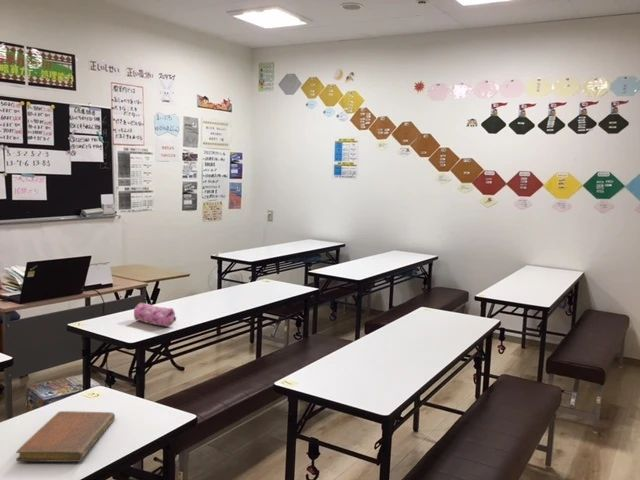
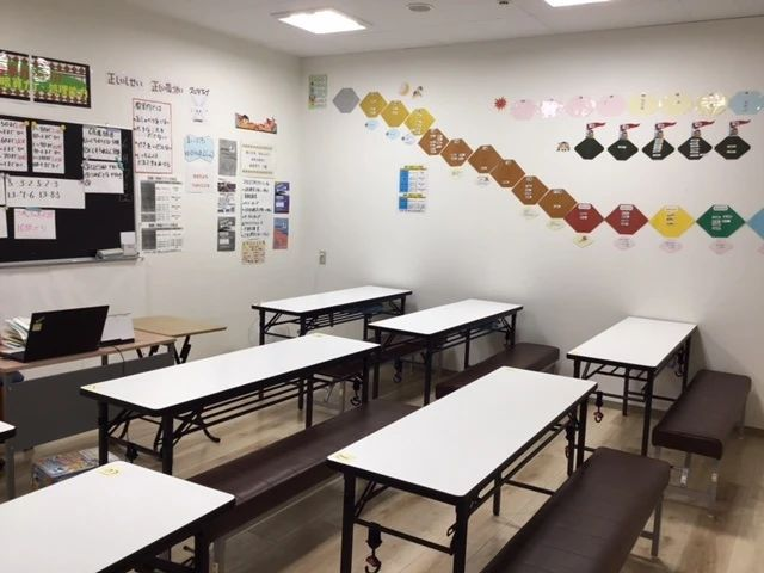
- notebook (69, 434)
- pencil case (154, 314)
